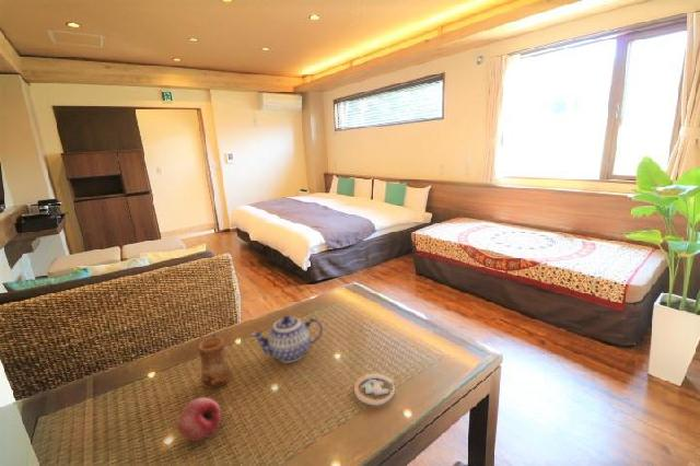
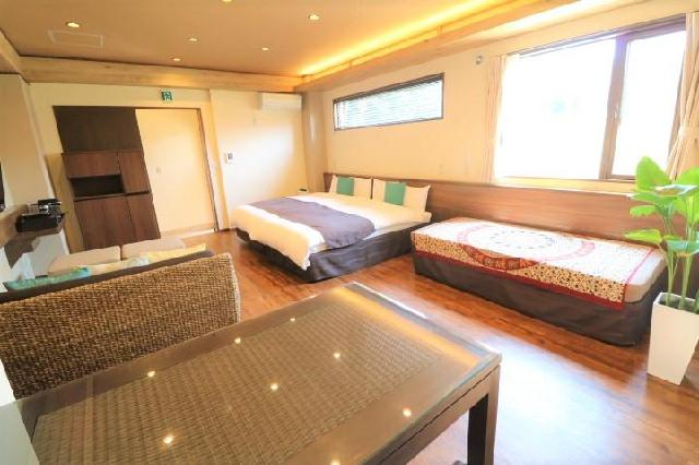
- fruit (199, 418)
- cup (213, 362)
- coaster (374, 388)
- teapot (288, 336)
